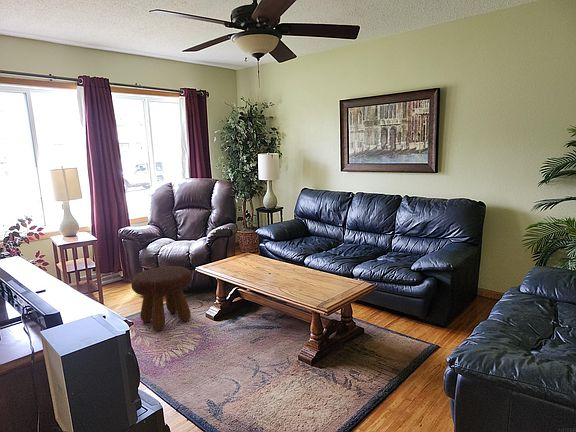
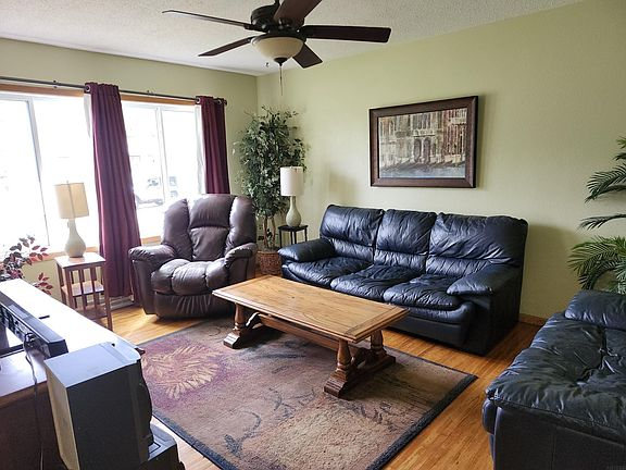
- footstool (162, 297)
